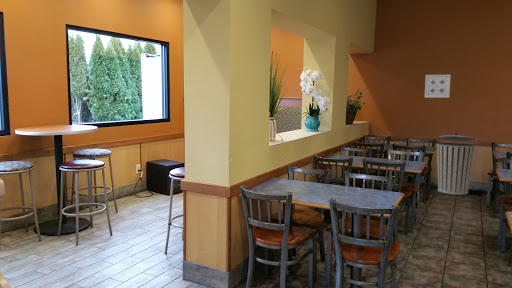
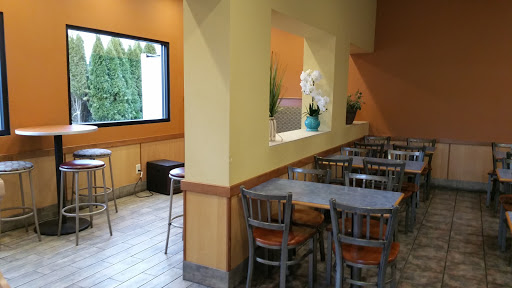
- trash can (454, 162)
- wall art (437, 86)
